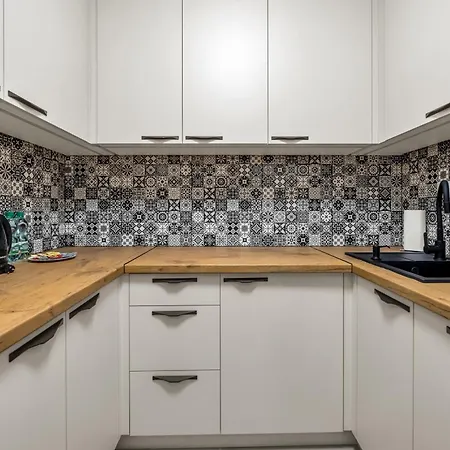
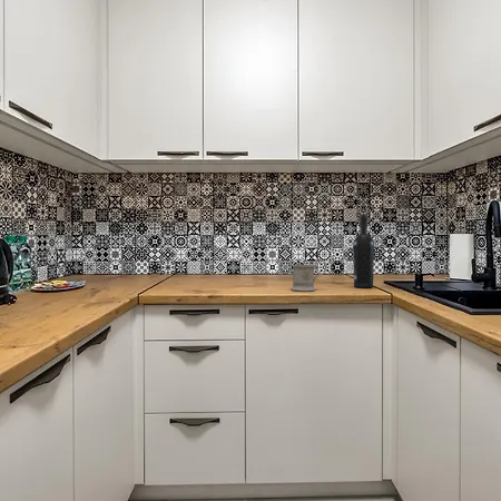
+ wine bottle (363, 250)
+ mug (308, 274)
